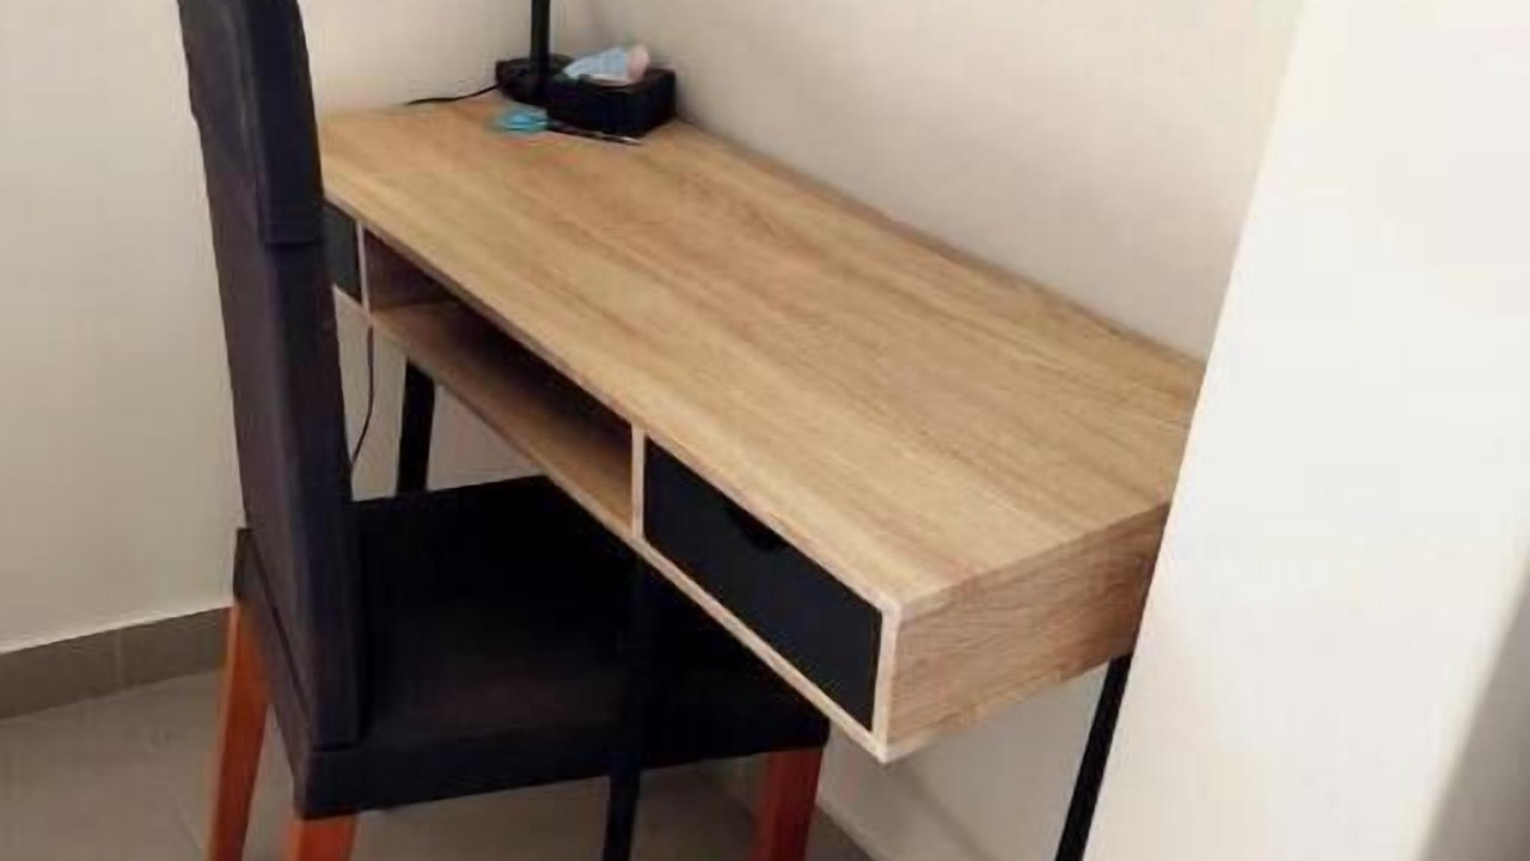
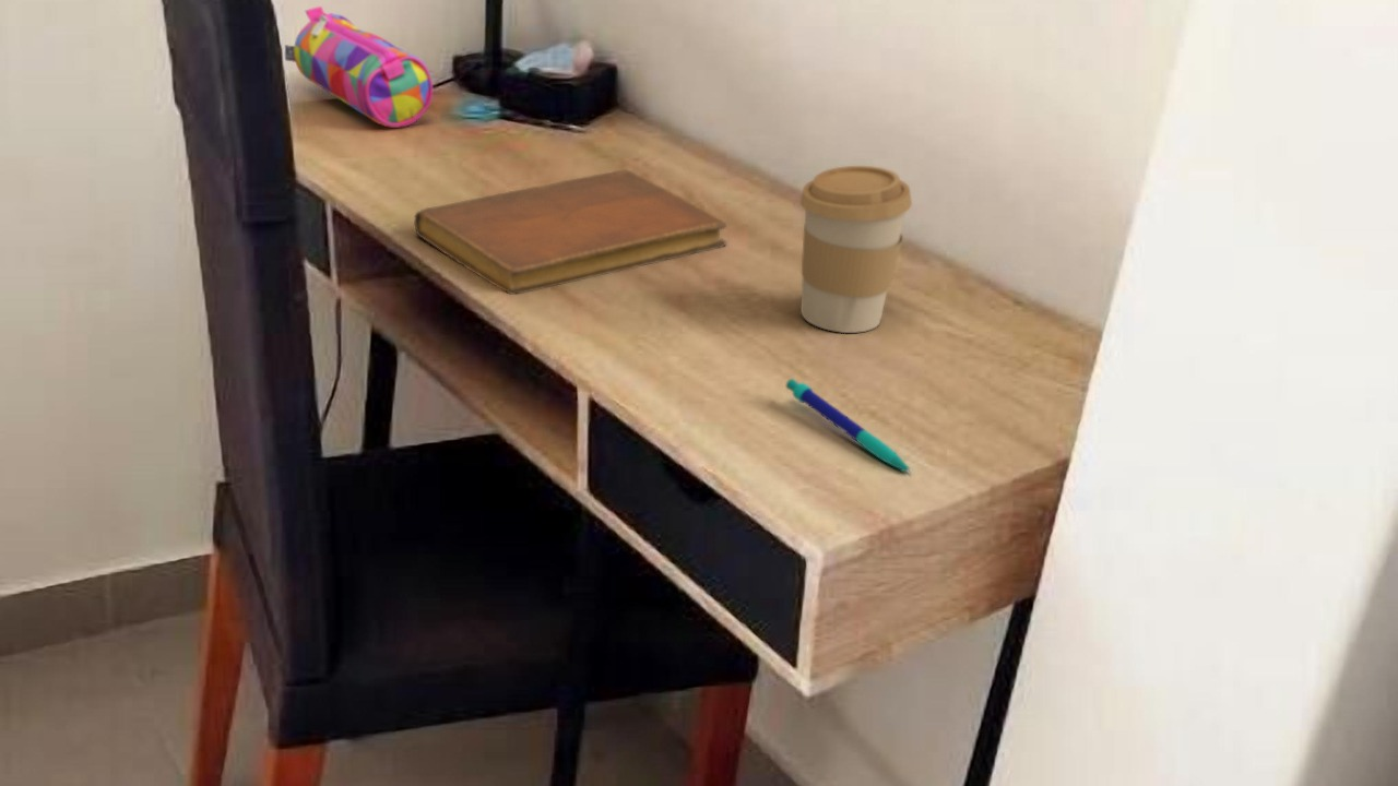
+ pen (848, 425)
+ notebook (572, 227)
+ coffee cup (850, 246)
+ pencil case (358, 67)
